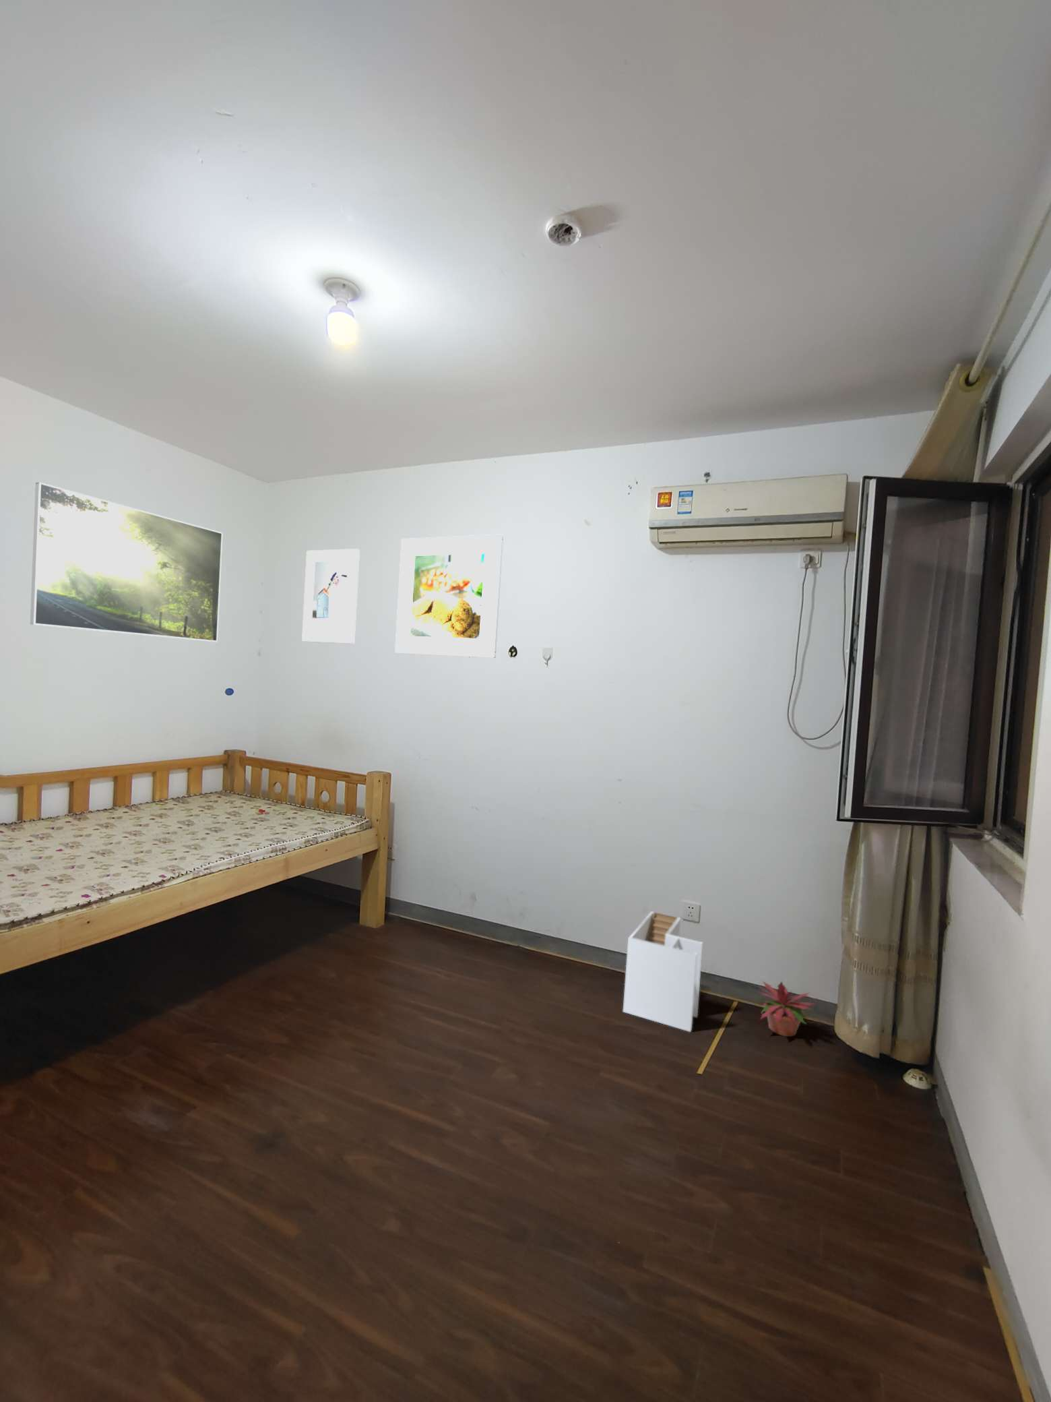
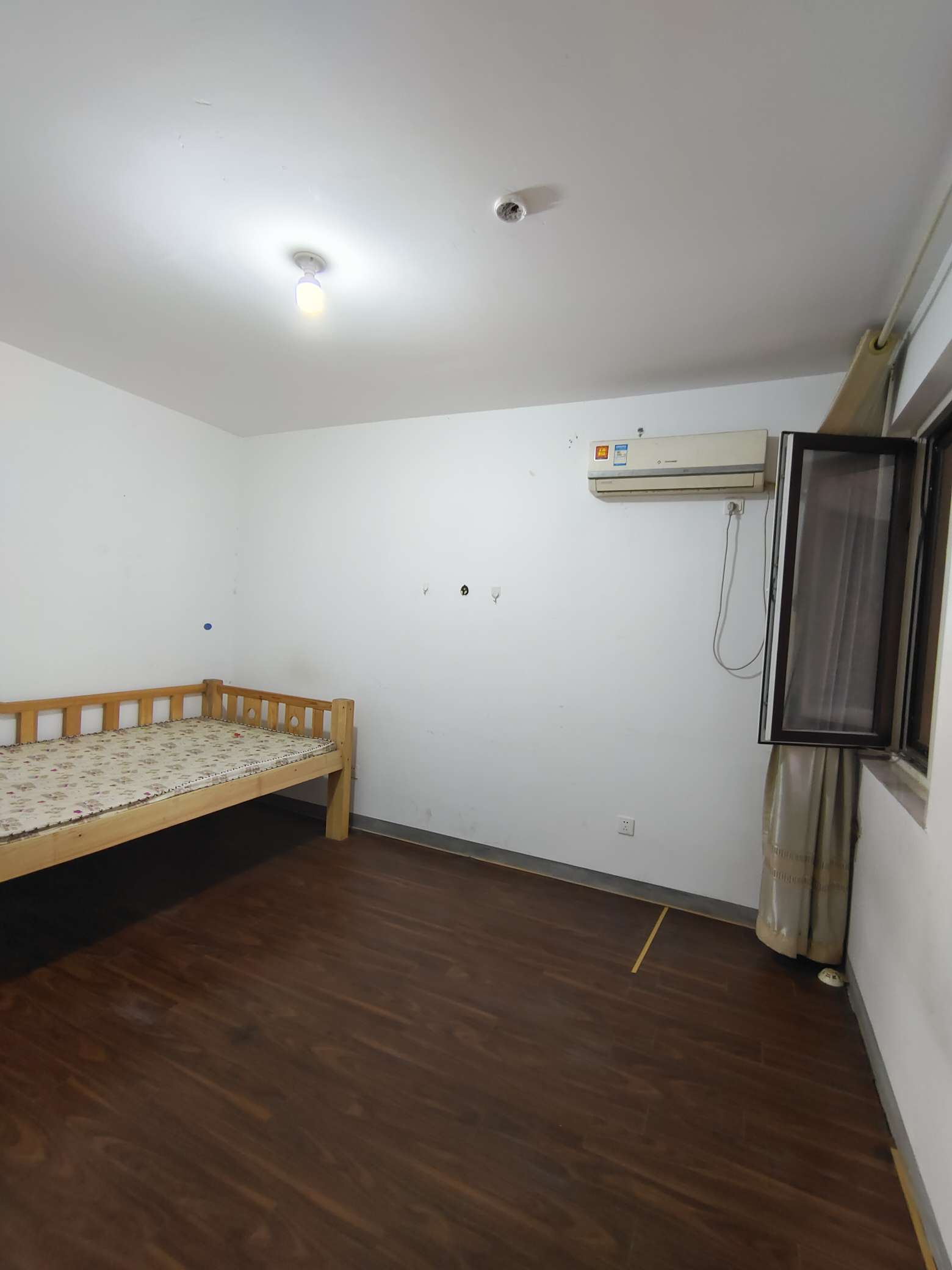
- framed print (138, 572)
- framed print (330, 596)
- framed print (447, 596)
- cardboard box (669, 967)
- potted plant (784, 1003)
